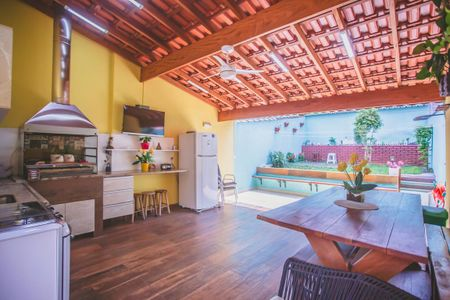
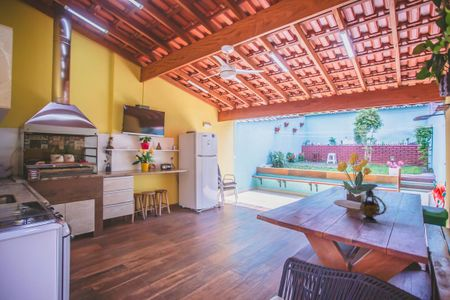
+ teapot (364, 203)
